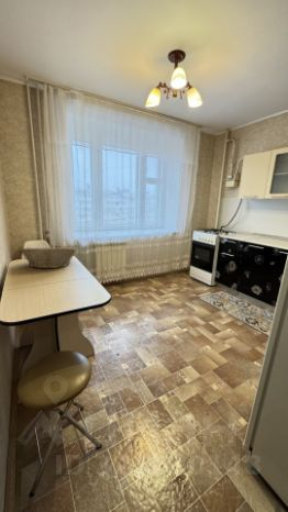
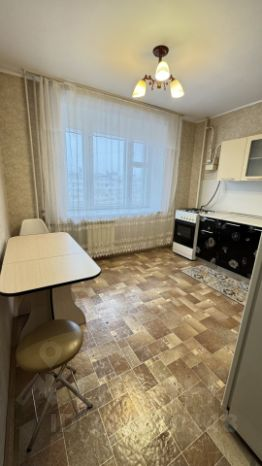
- fruit basket (48, 254)
